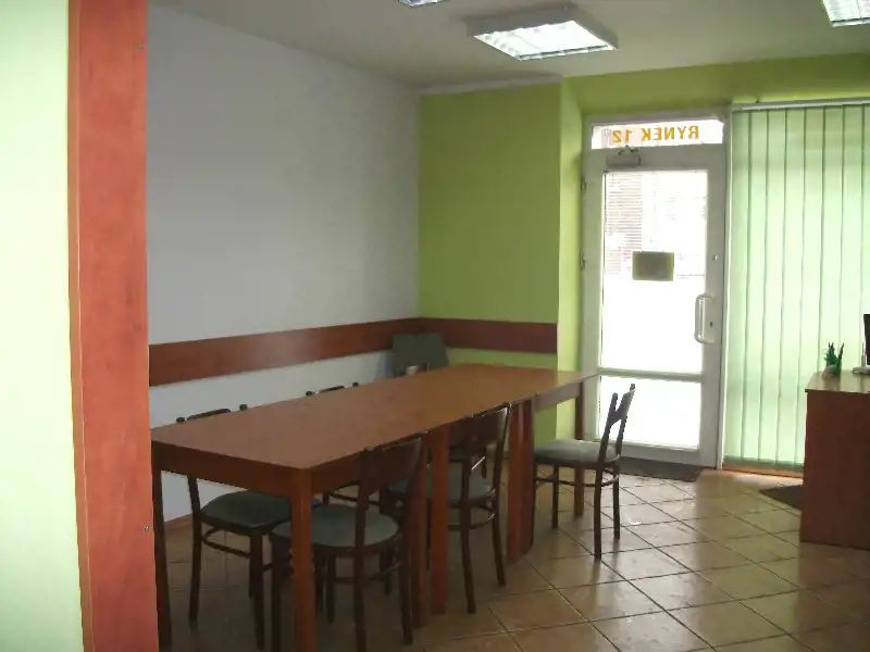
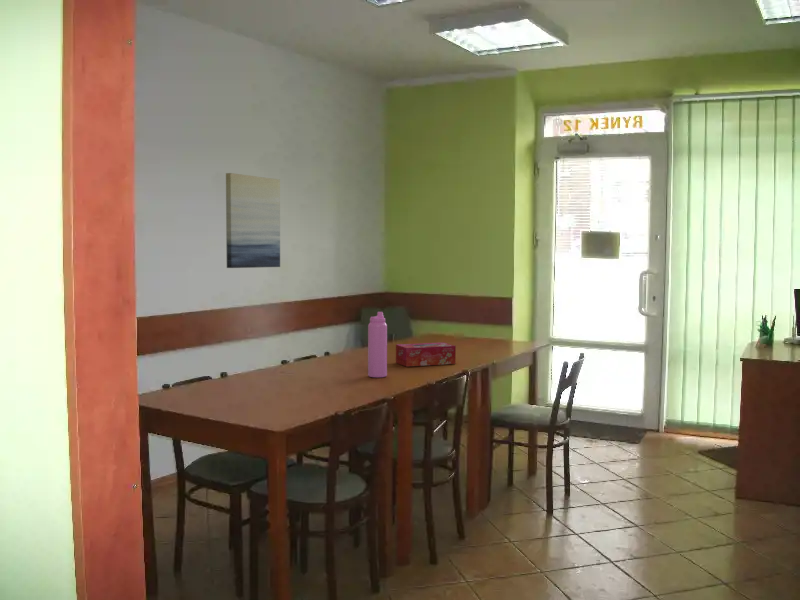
+ wall art (254, 222)
+ tissue box (425, 354)
+ water bottle (377, 344)
